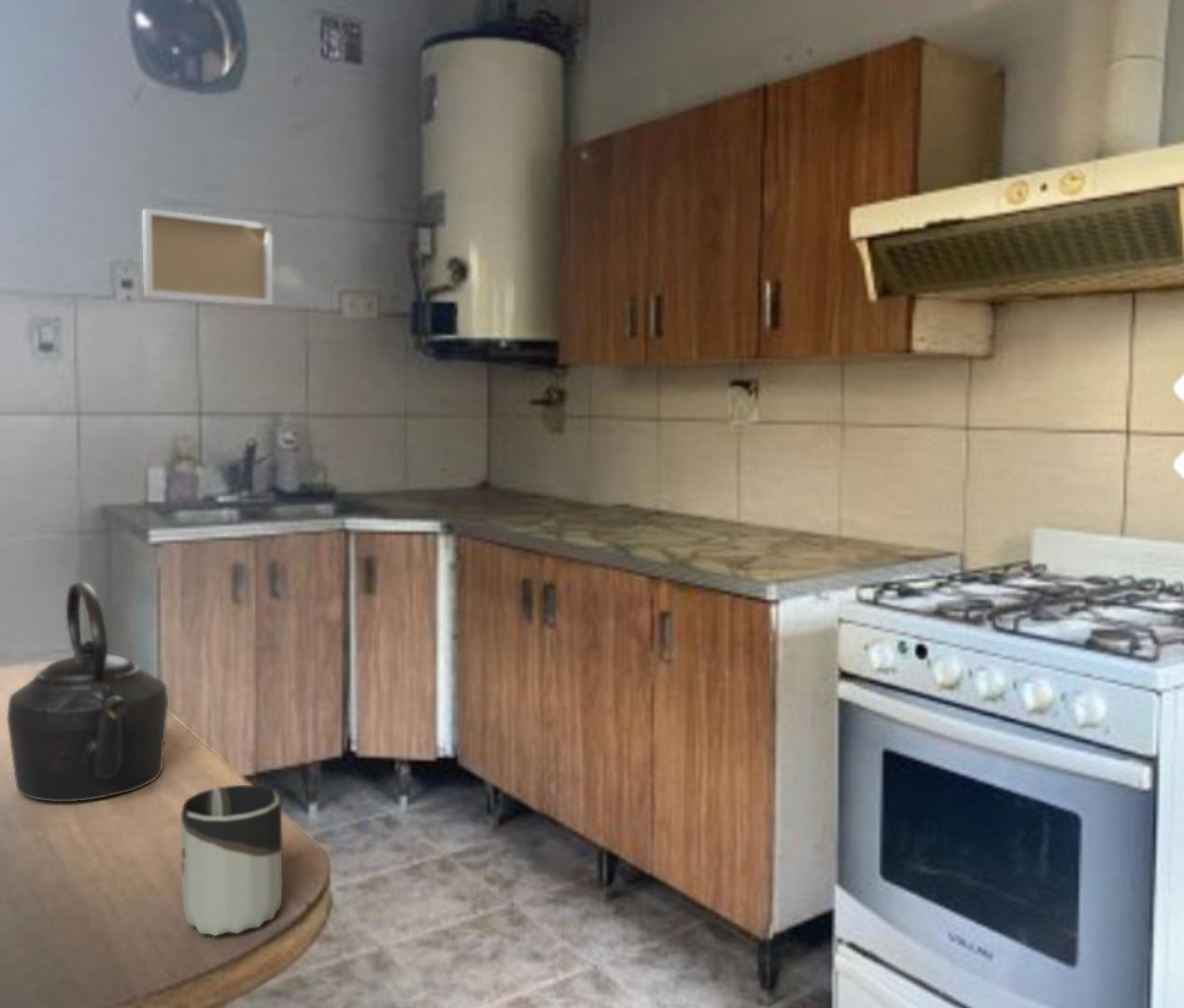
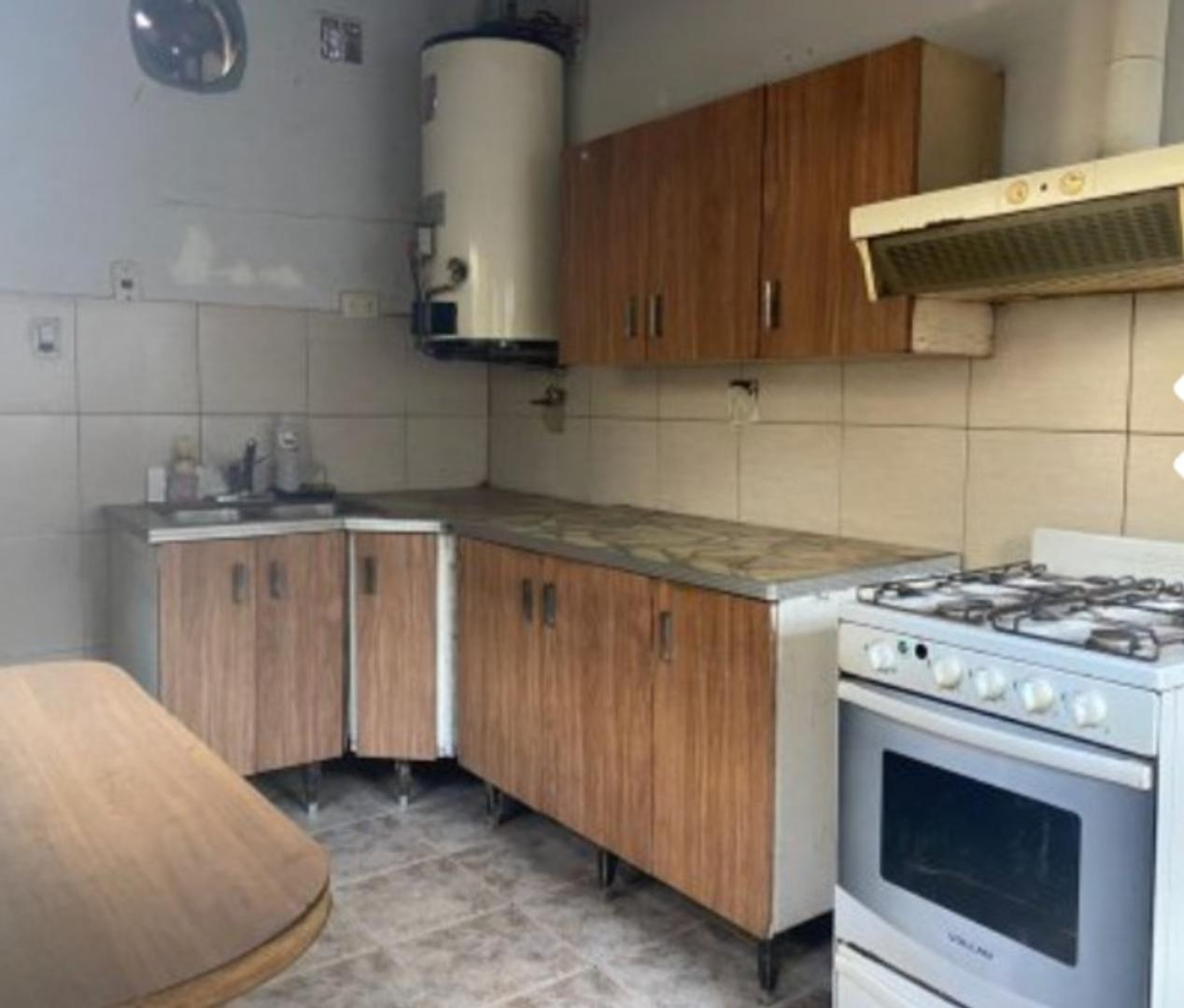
- wall art (209, 259)
- cup (231, 851)
- kettle (95, 690)
